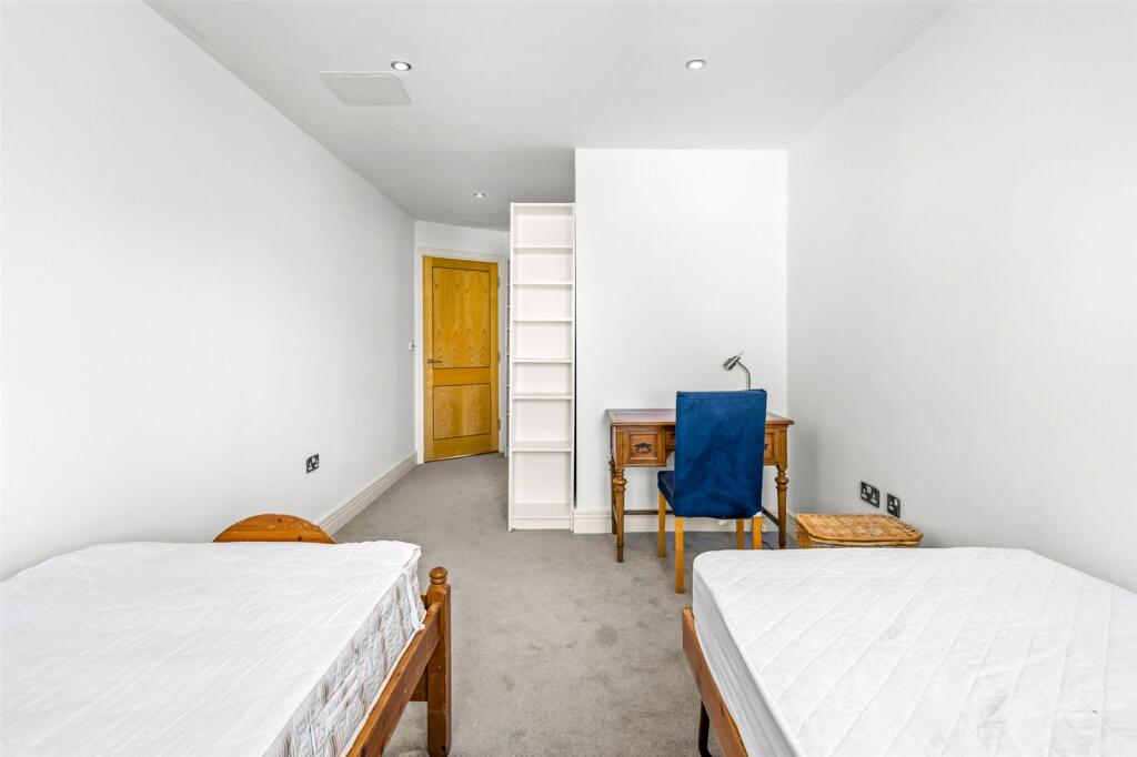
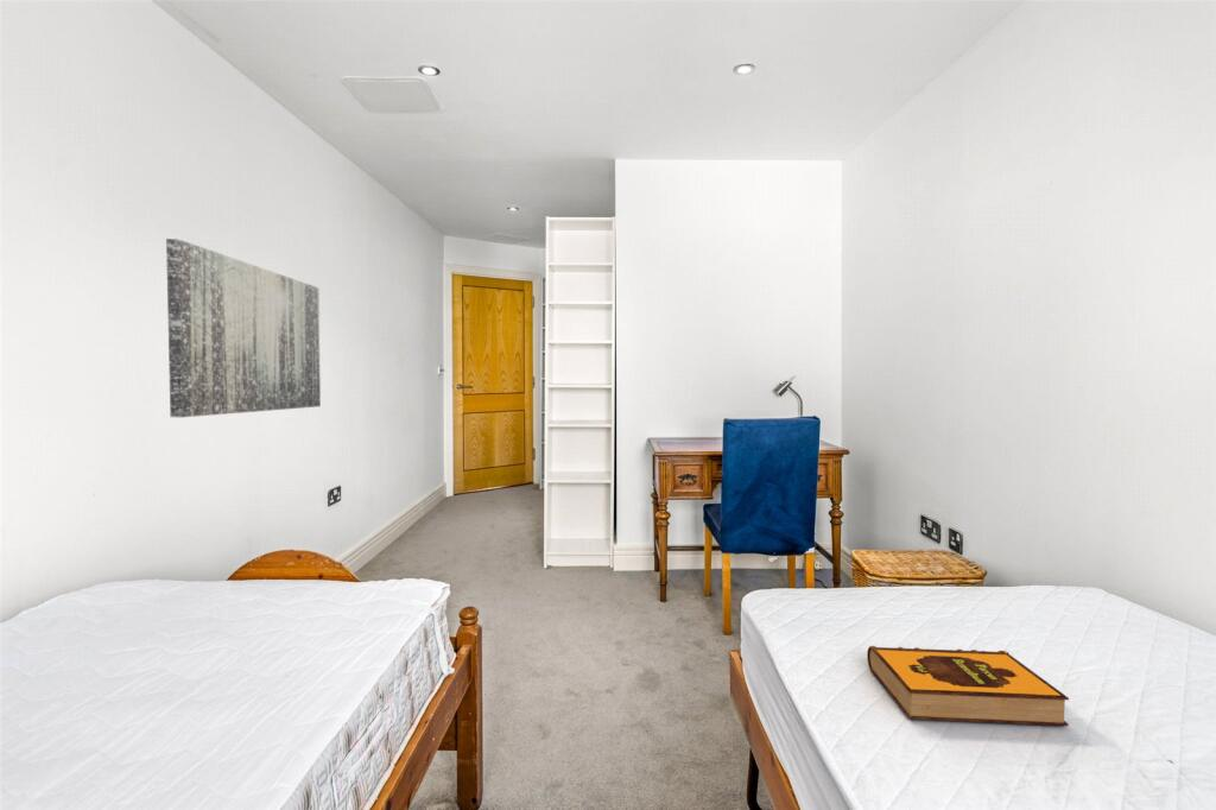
+ wall art (259, 340)
+ hardback book (957, 679)
